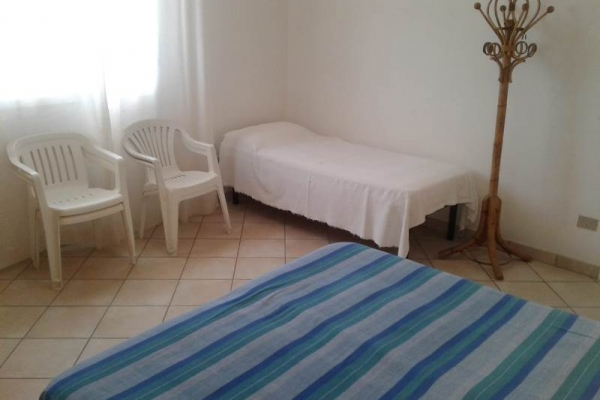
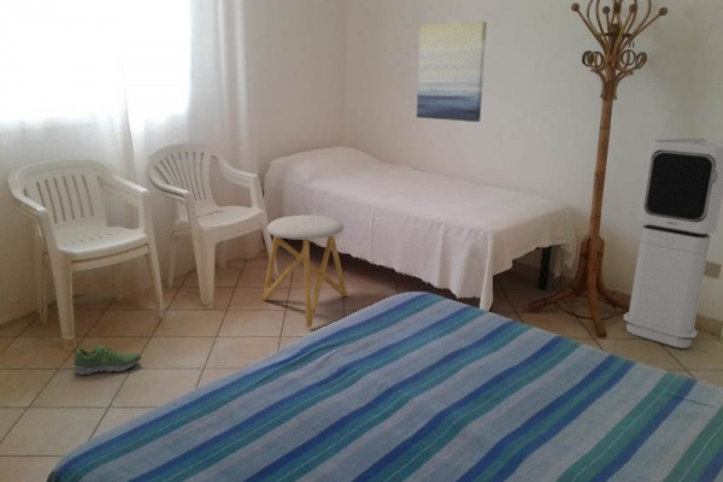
+ wall art (449, 72)
+ shoe (107, 357)
+ stool (298, 263)
+ air purifier (678, 240)
